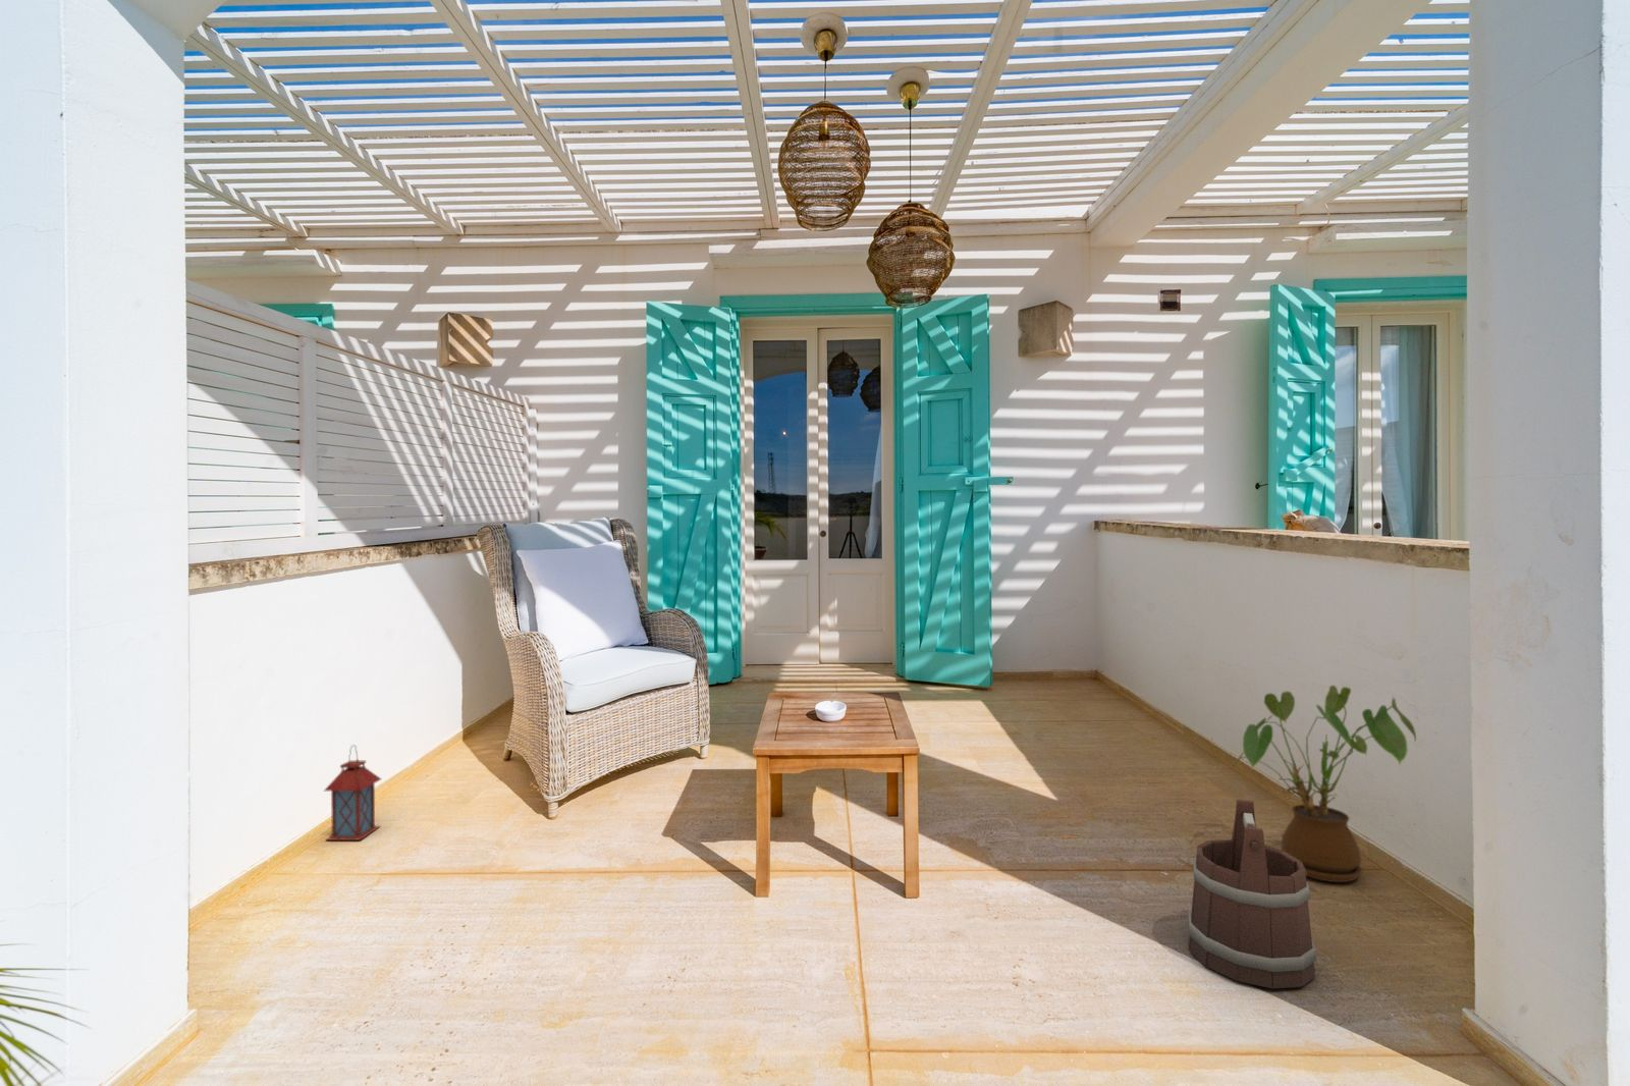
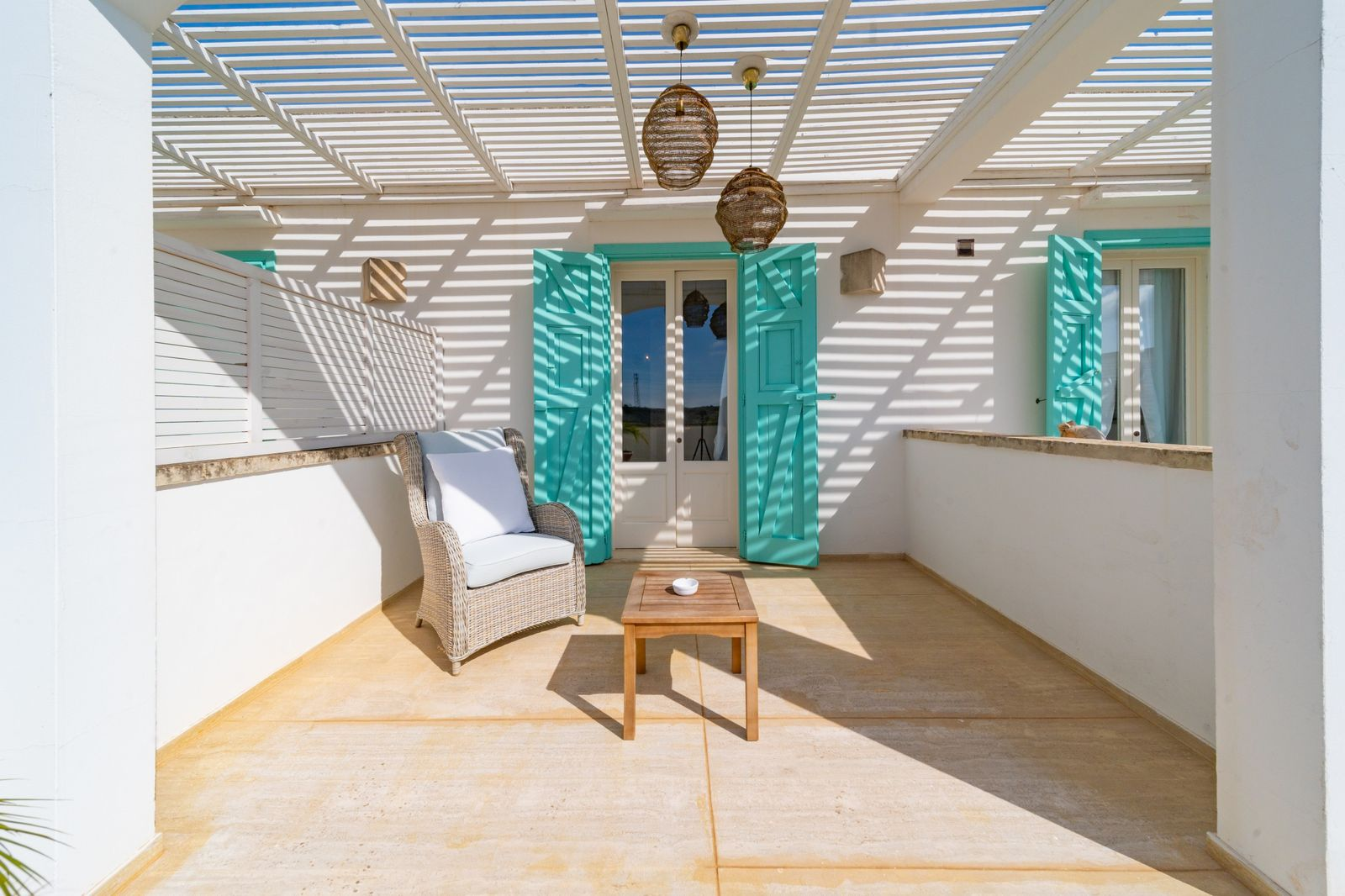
- bucket (1249, 885)
- lantern (353, 789)
- house plant (1317, 783)
